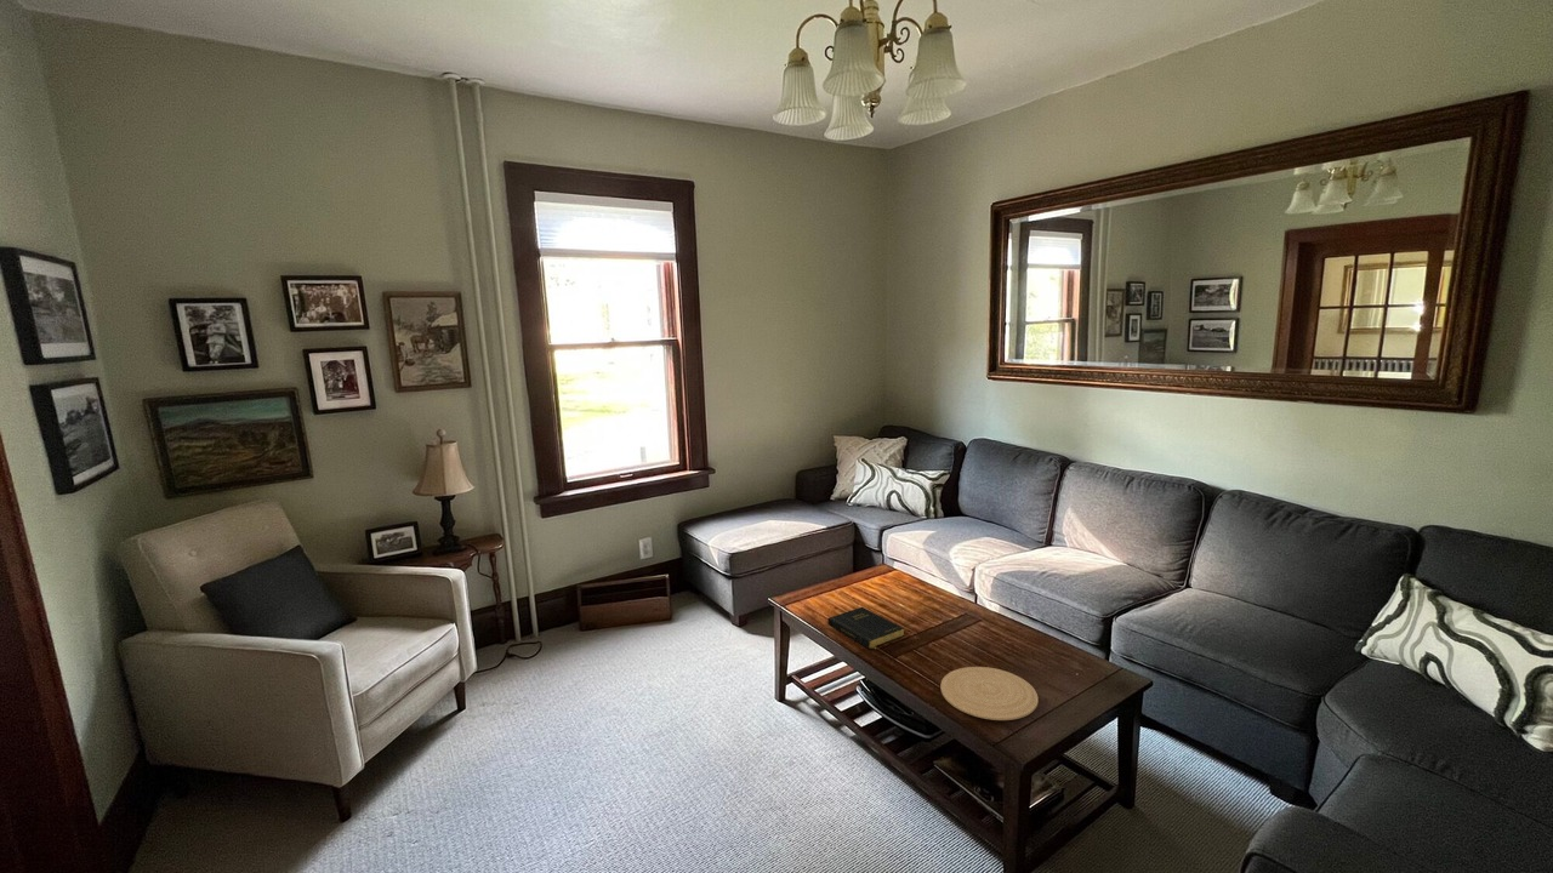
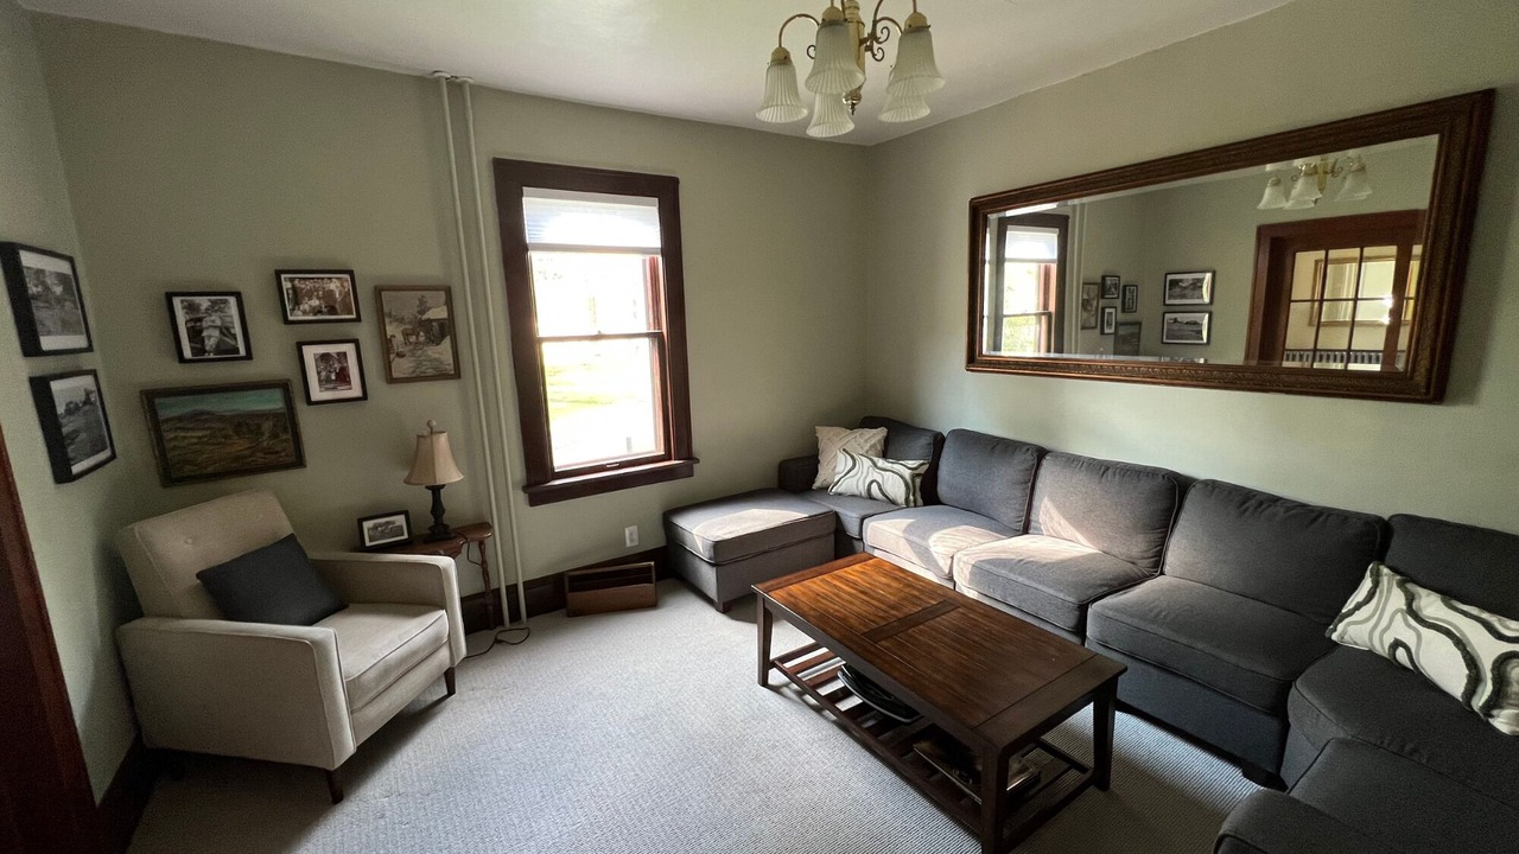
- plate (988, 690)
- book (866, 627)
